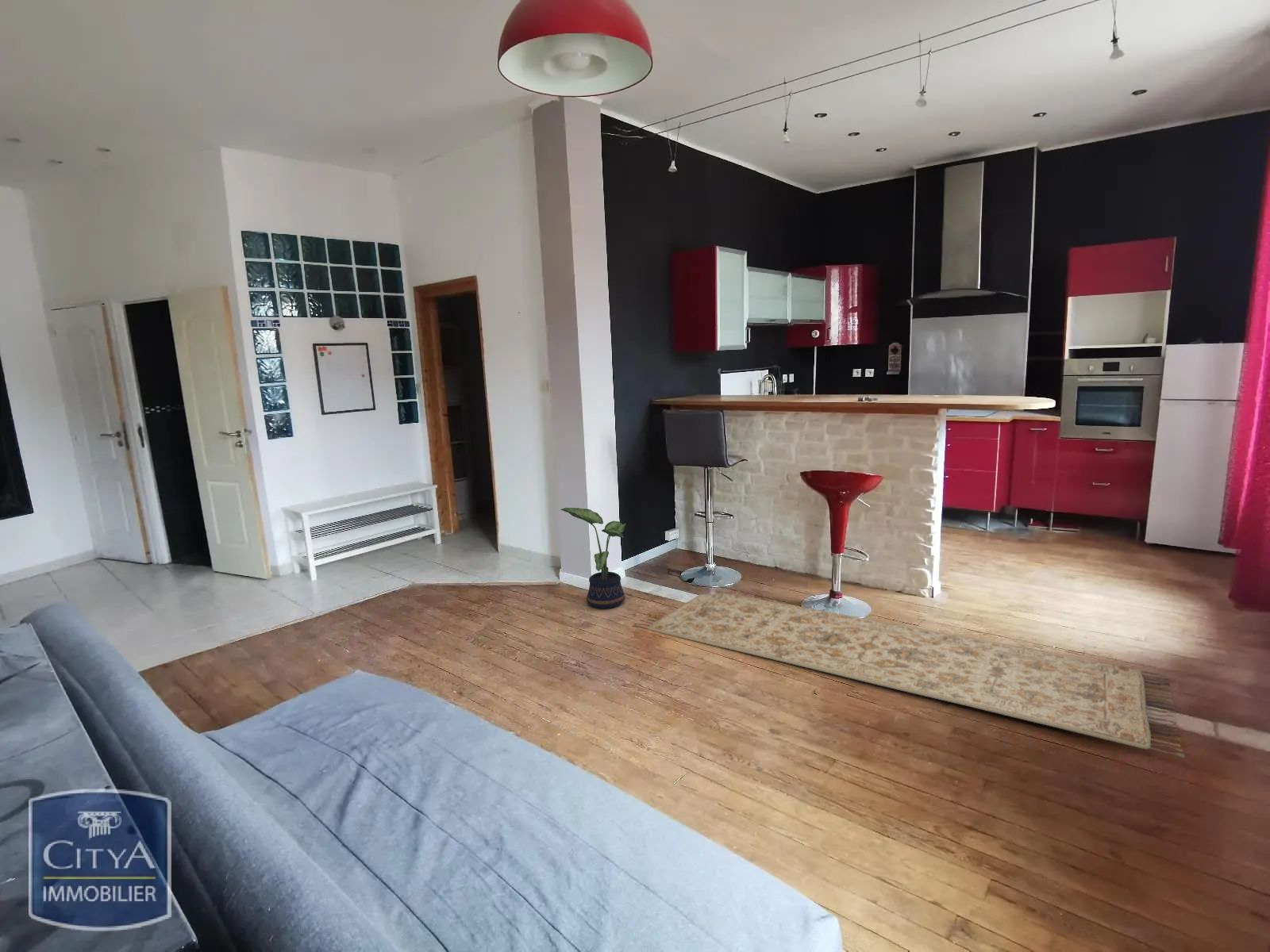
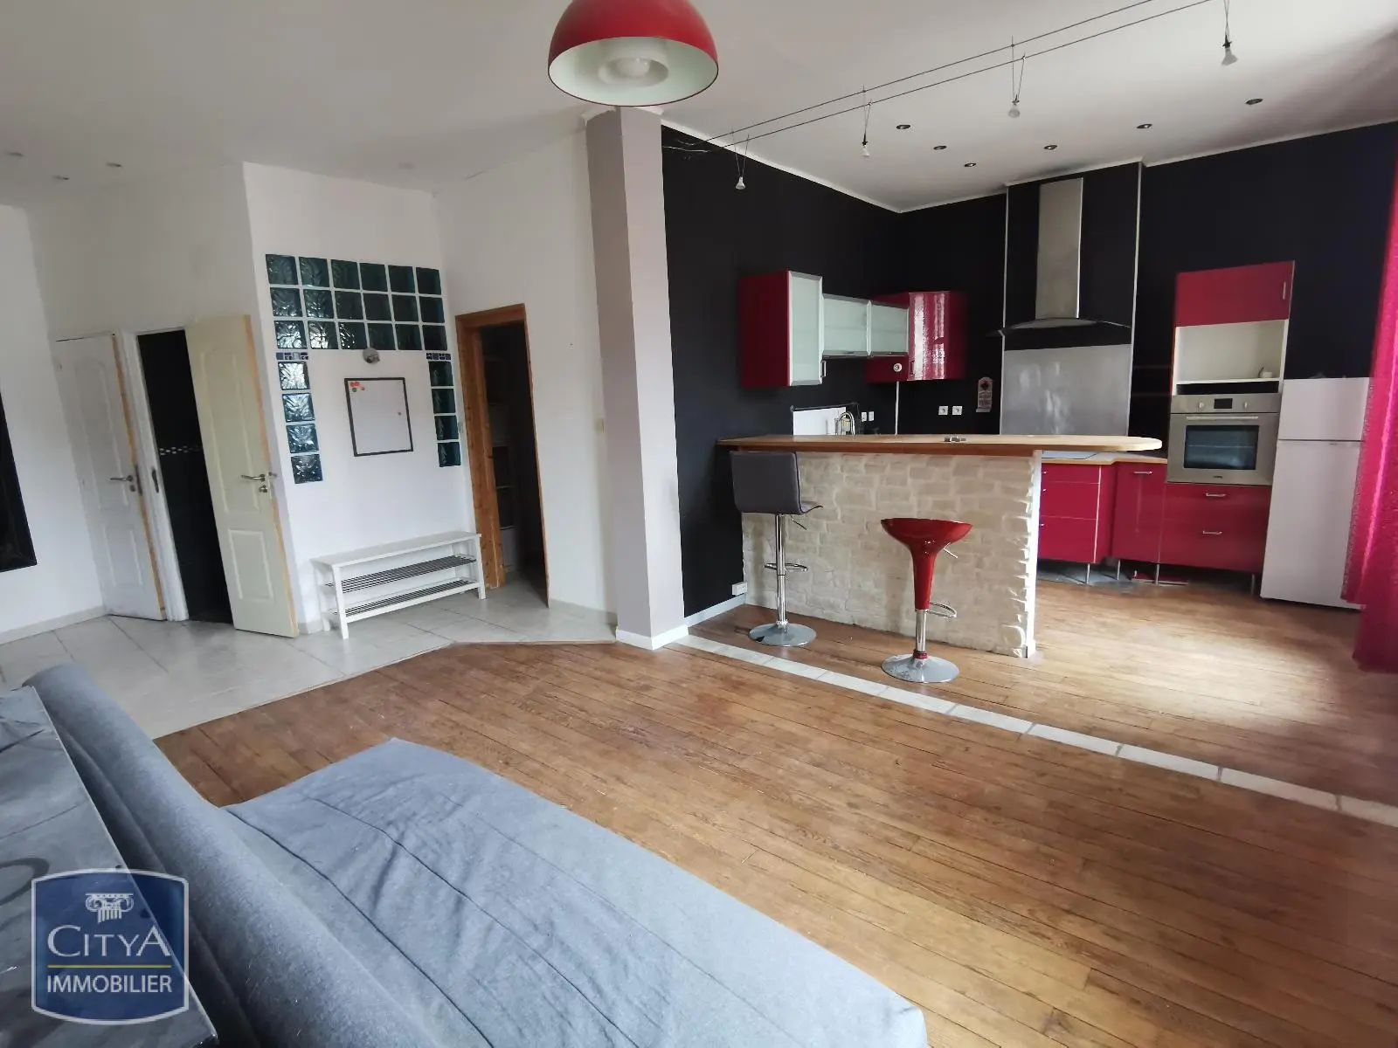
- potted plant (606, 554)
- rug (867, 647)
